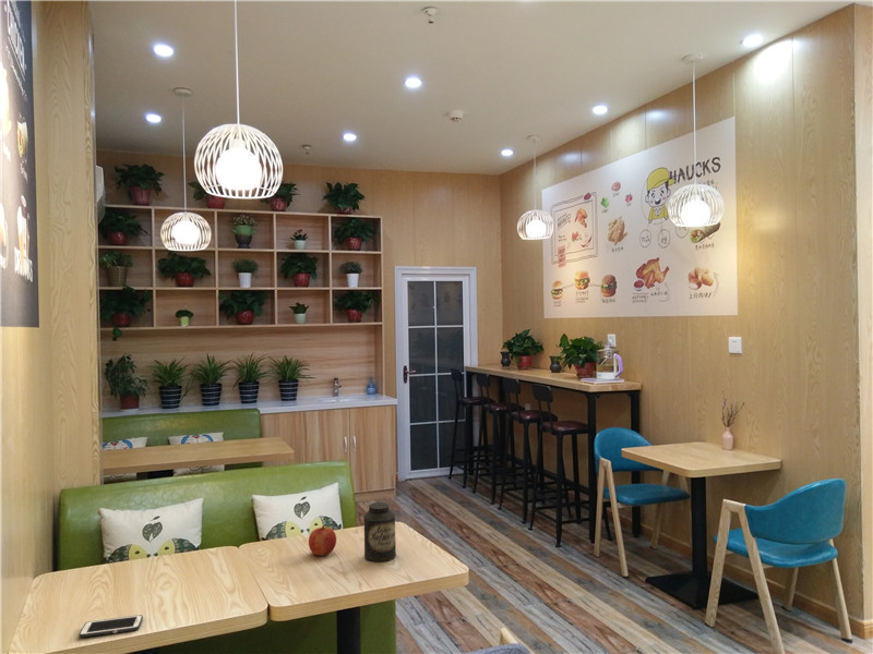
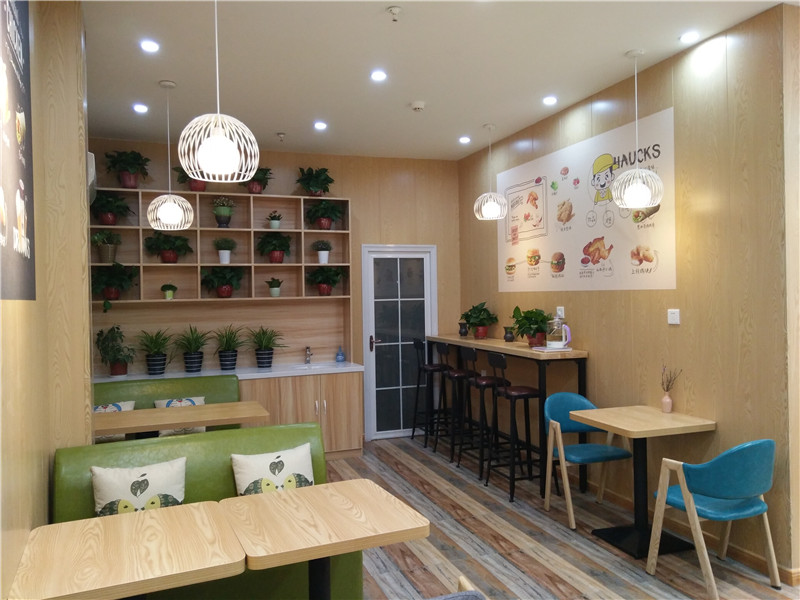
- canister (380, 530)
- fruit (322, 538)
- cell phone (111, 626)
